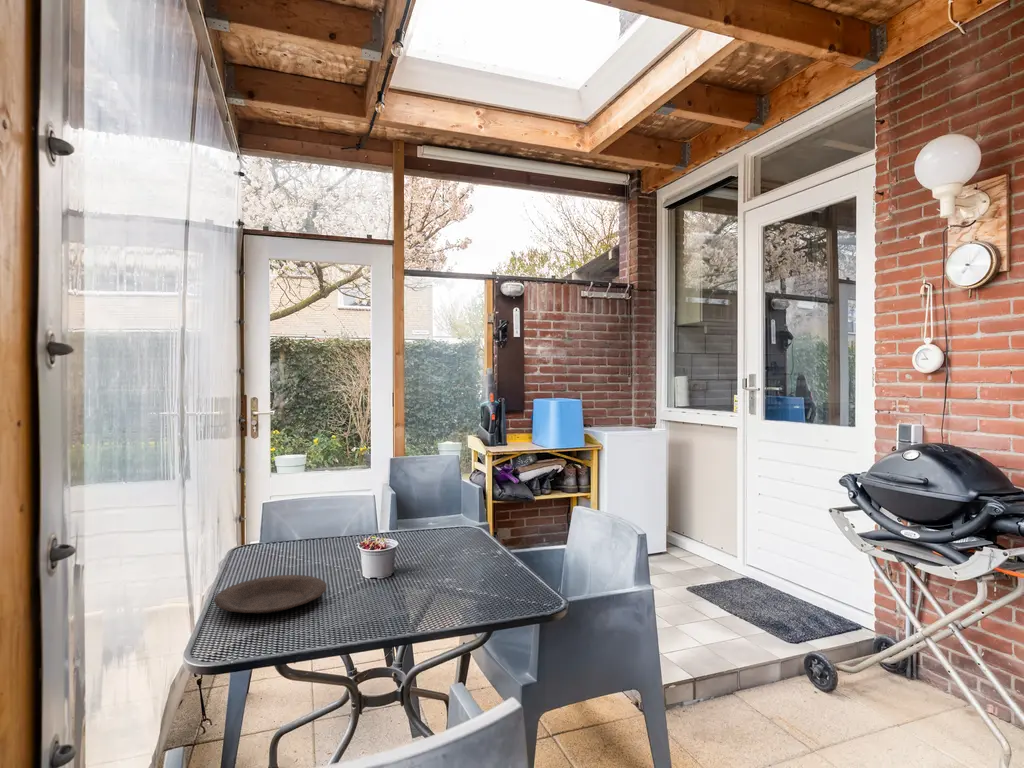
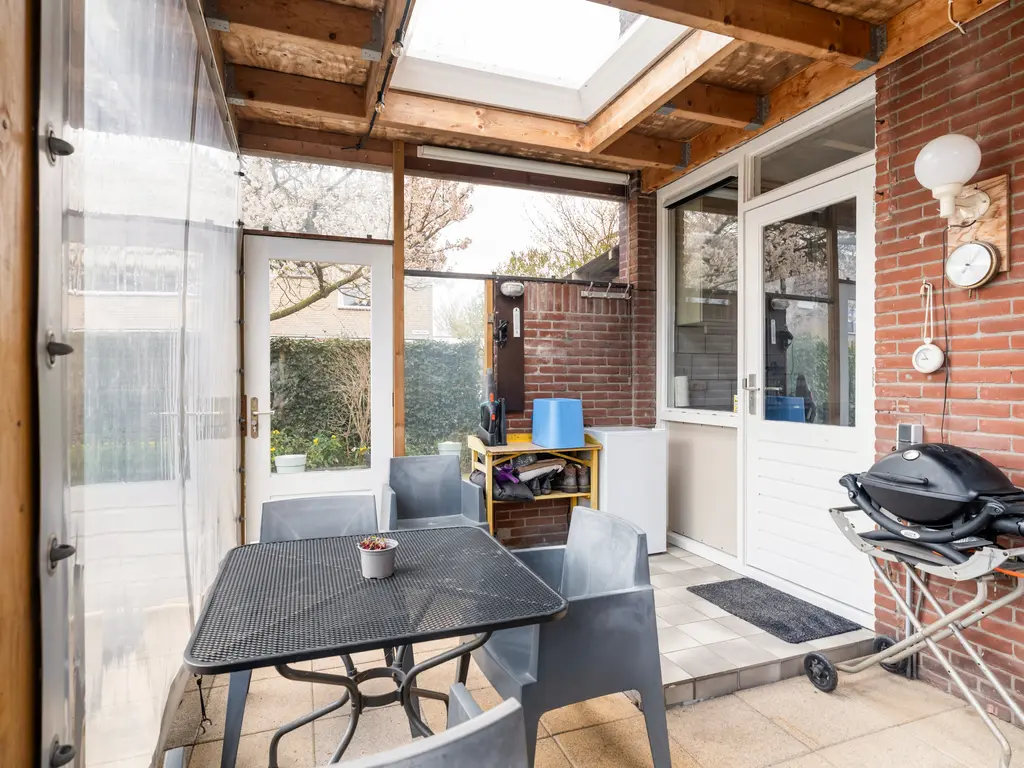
- plate (272, 596)
